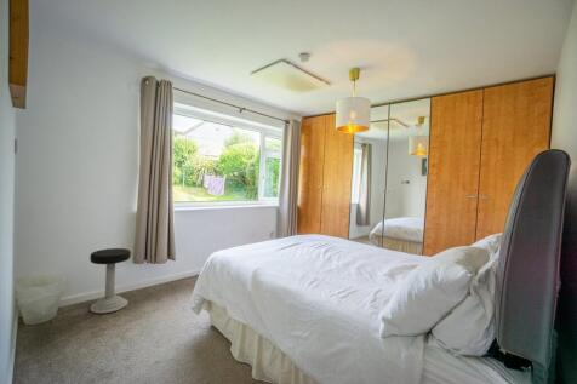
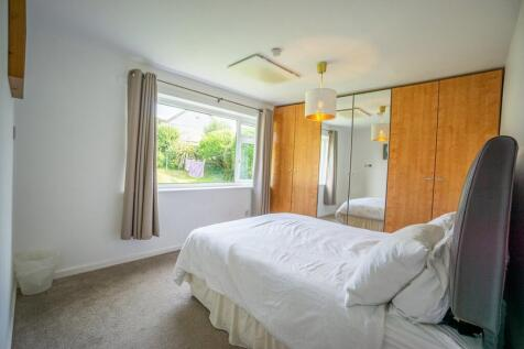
- stool (110, 279)
